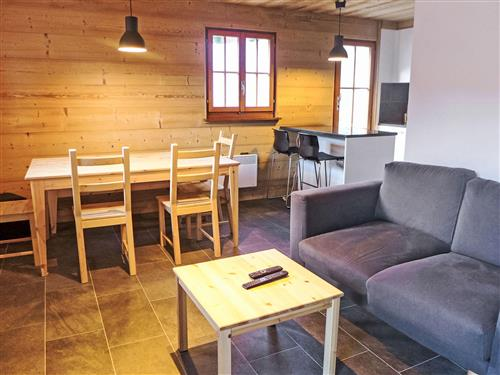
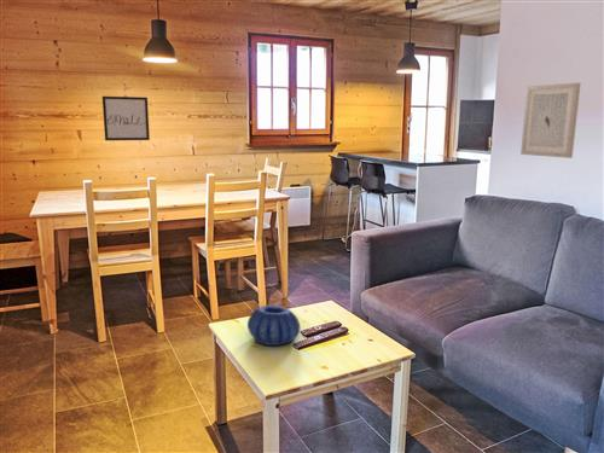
+ wall art (126, 118)
+ wall art (548, 121)
+ decorative bowl (273, 324)
